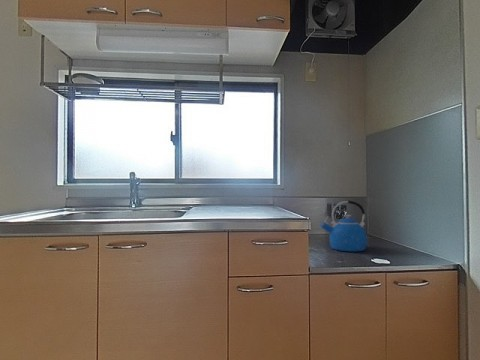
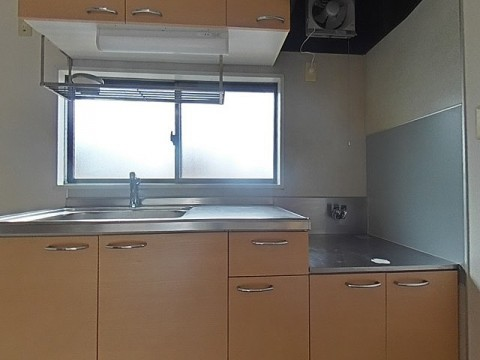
- kettle (343, 224)
